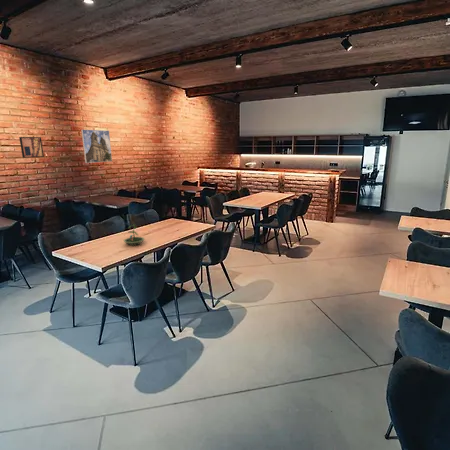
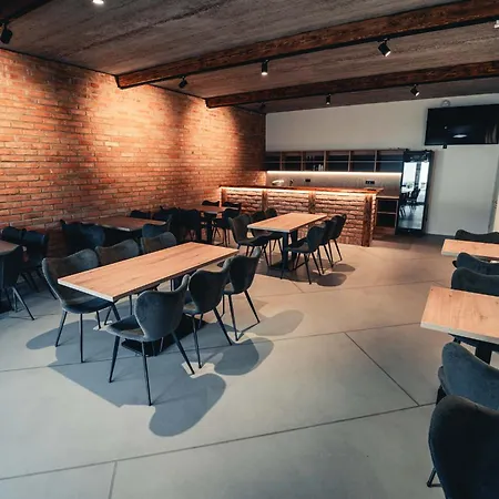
- terrarium (133, 229)
- wall art (31, 147)
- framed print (97, 146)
